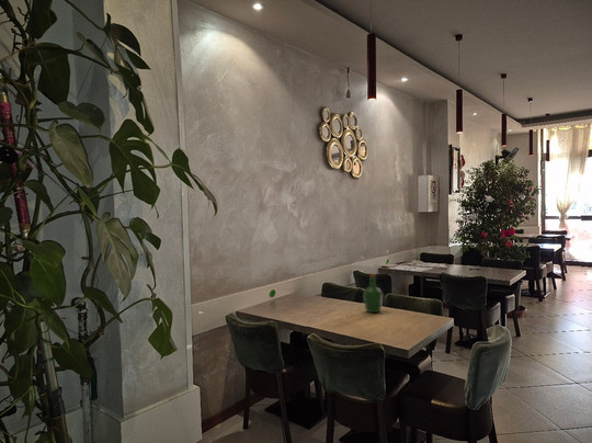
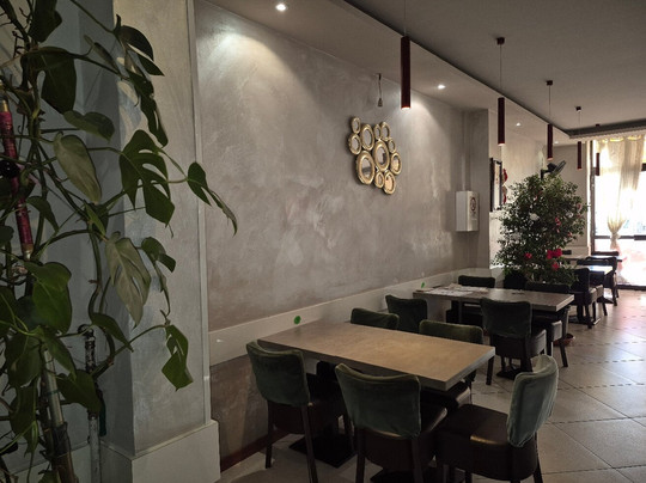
- wine bottle (373, 292)
